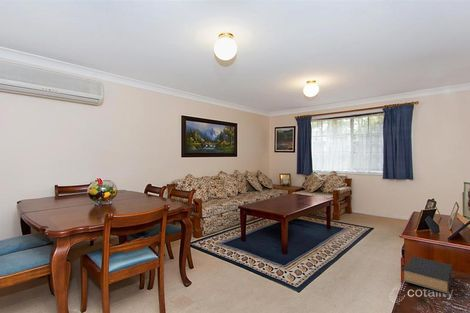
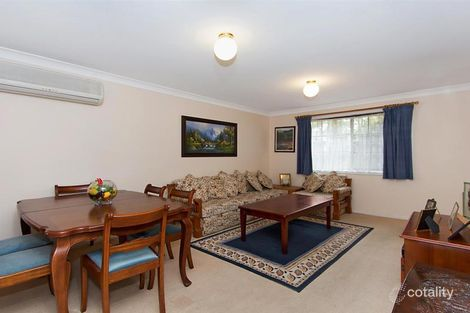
- book (428, 273)
